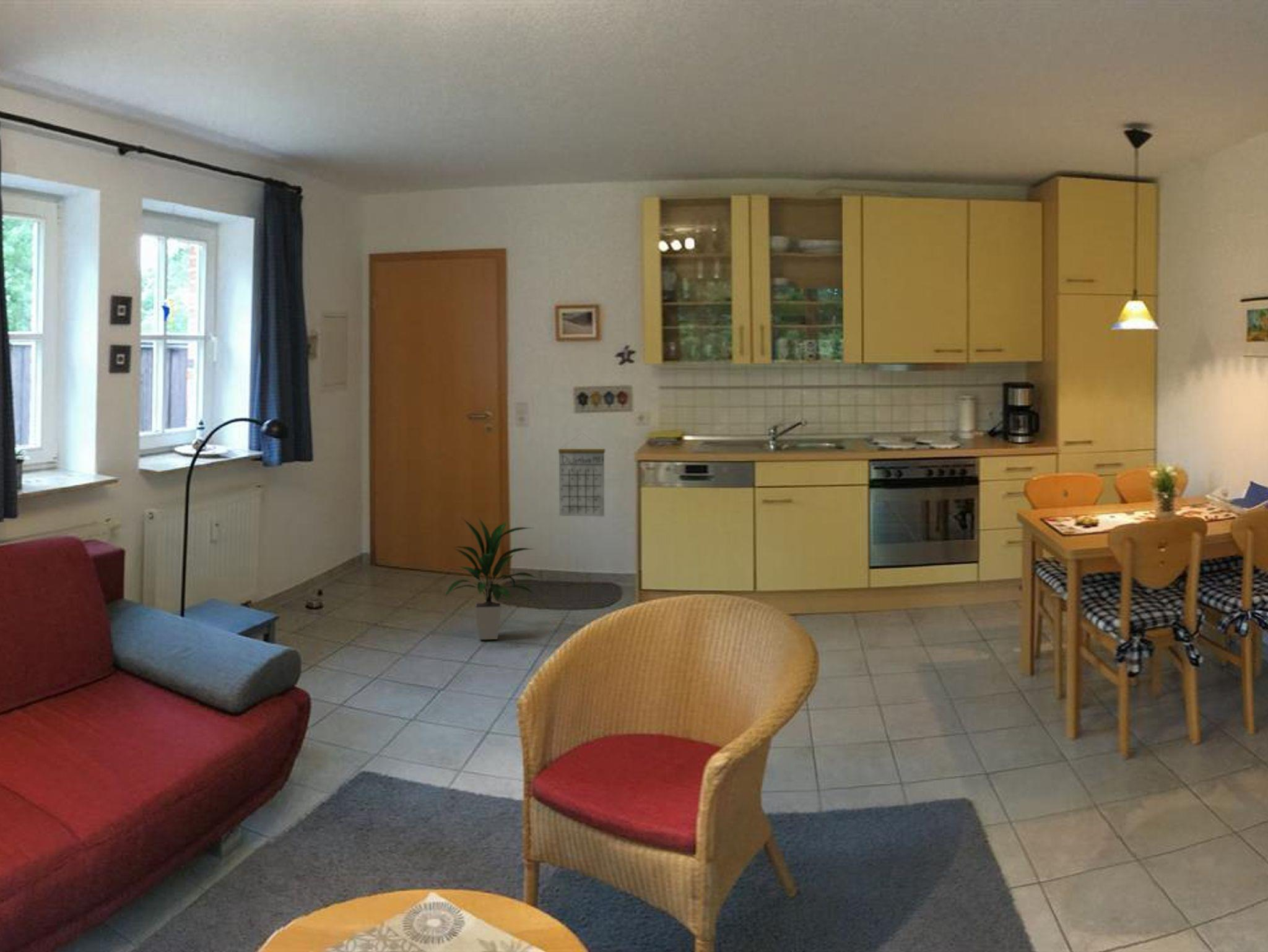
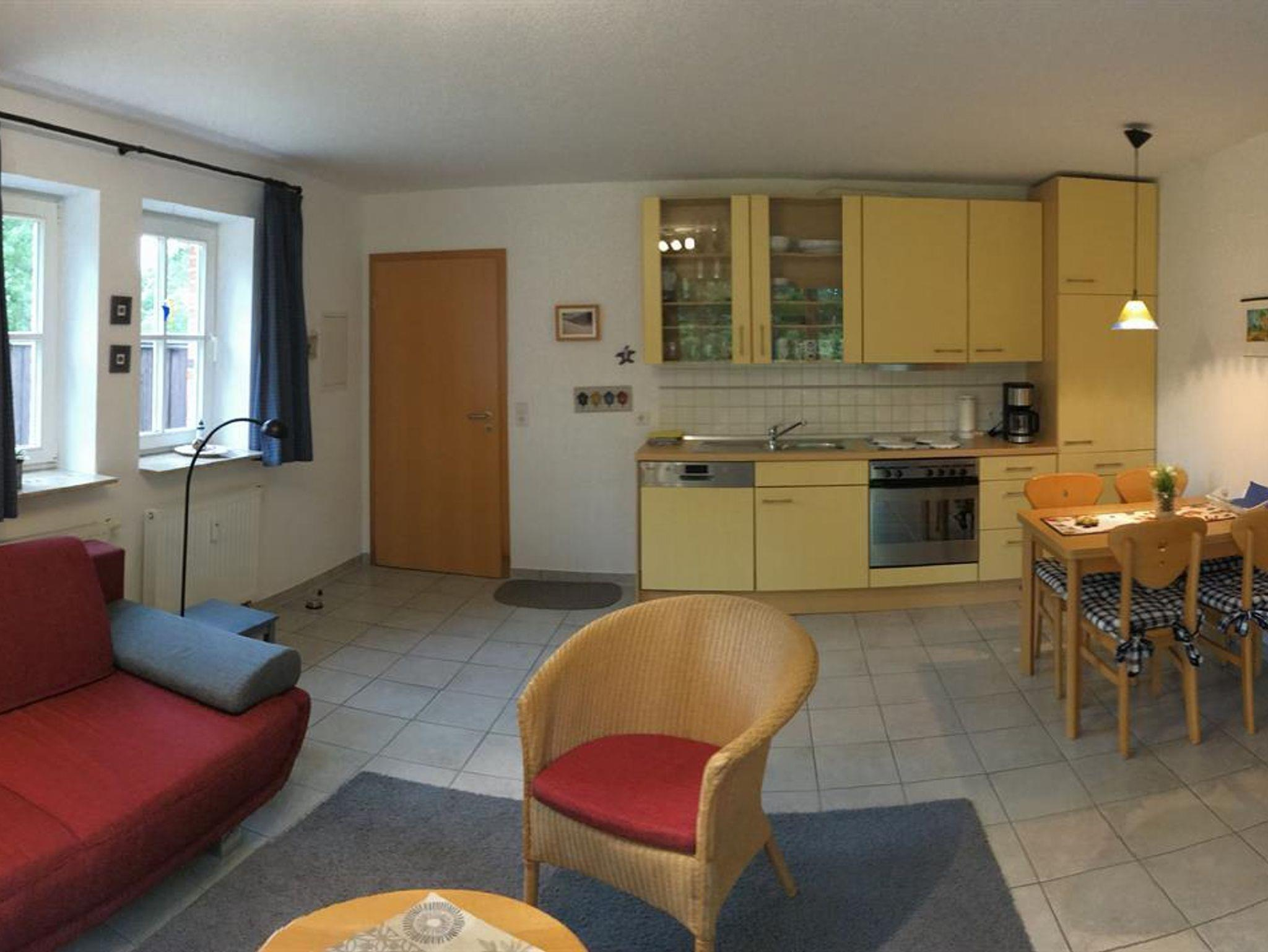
- indoor plant (490, 576)
- calendar (581, 474)
